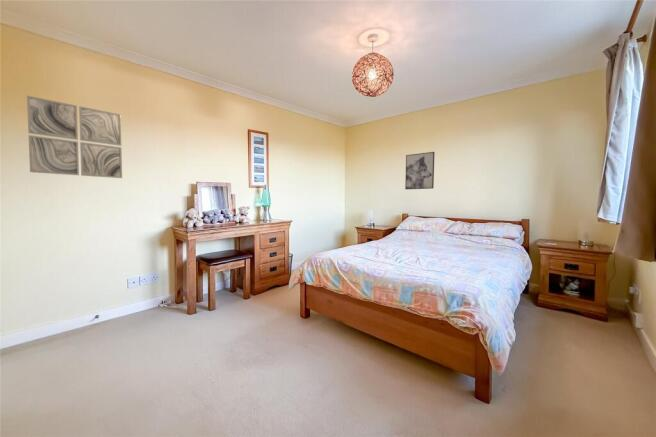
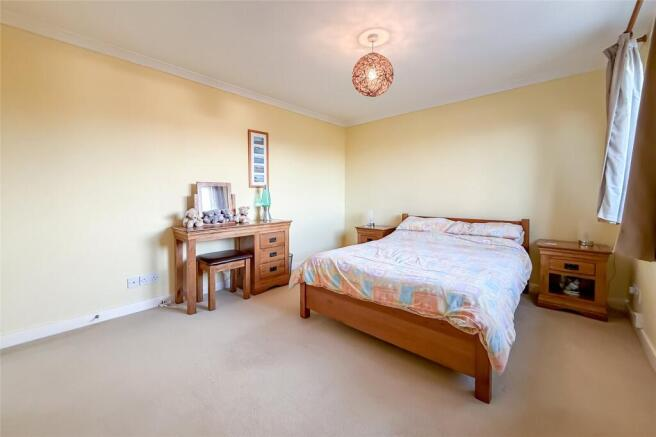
- wall art (419, 171)
- wall art (80, 140)
